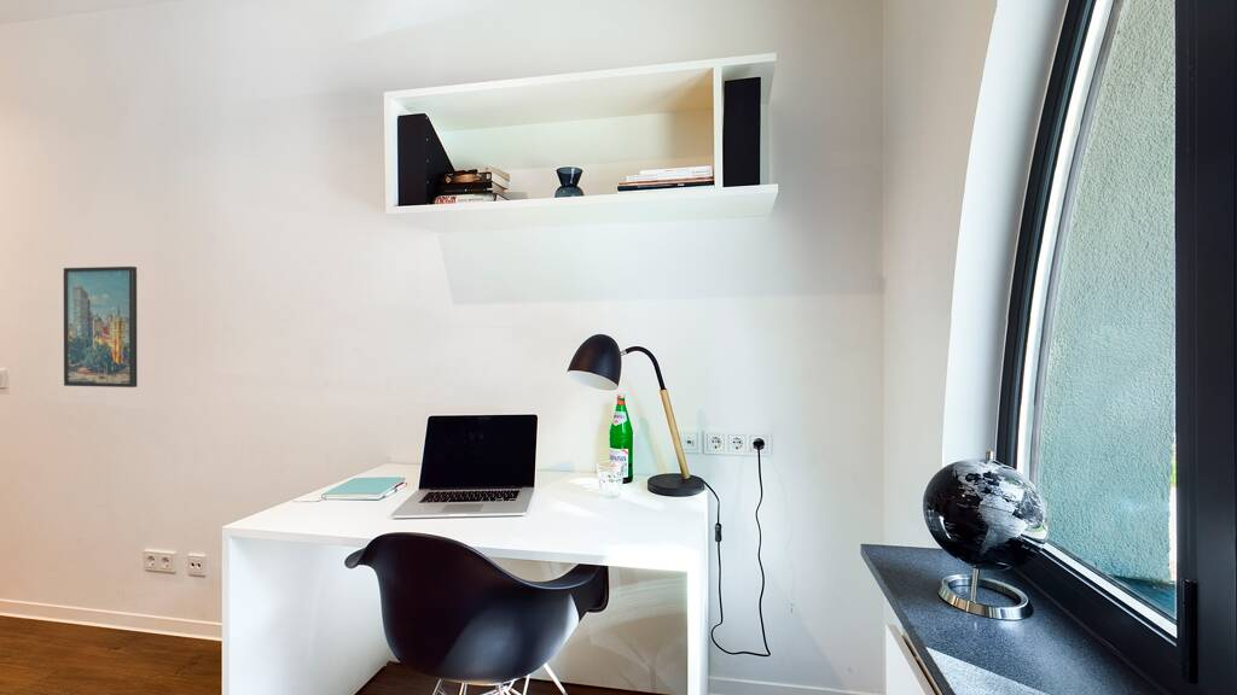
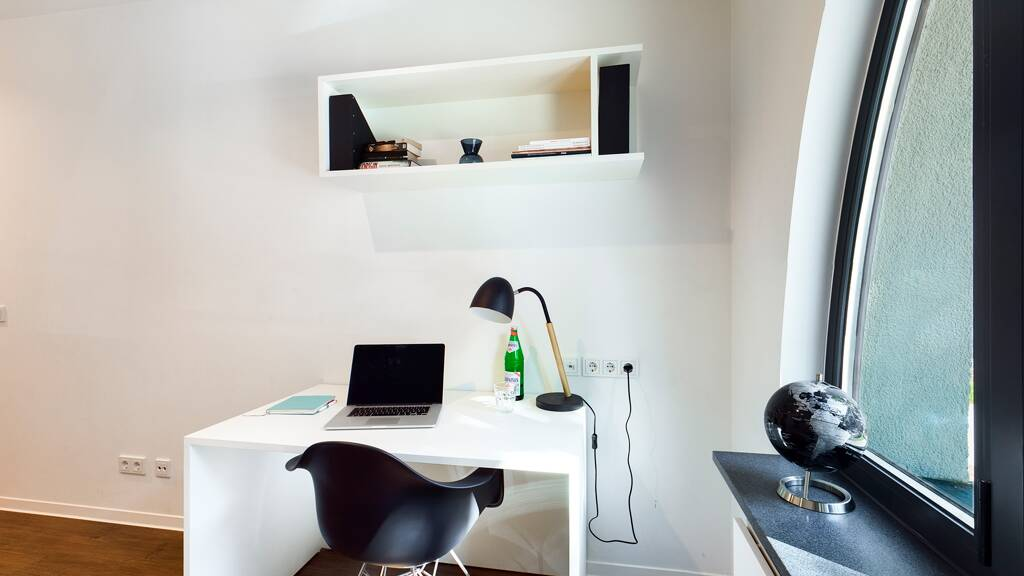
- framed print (99, 327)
